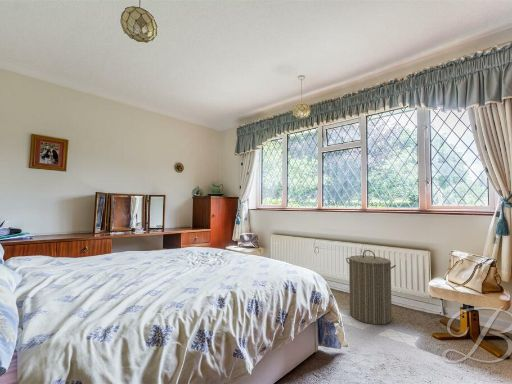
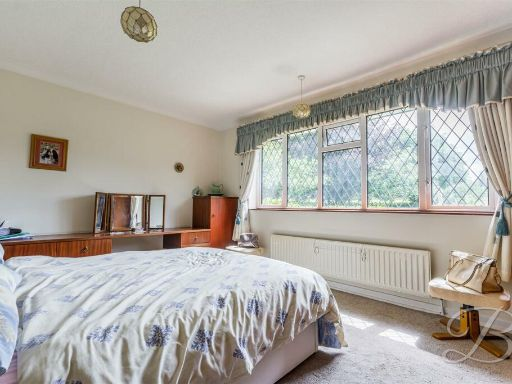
- laundry hamper (369, 282)
